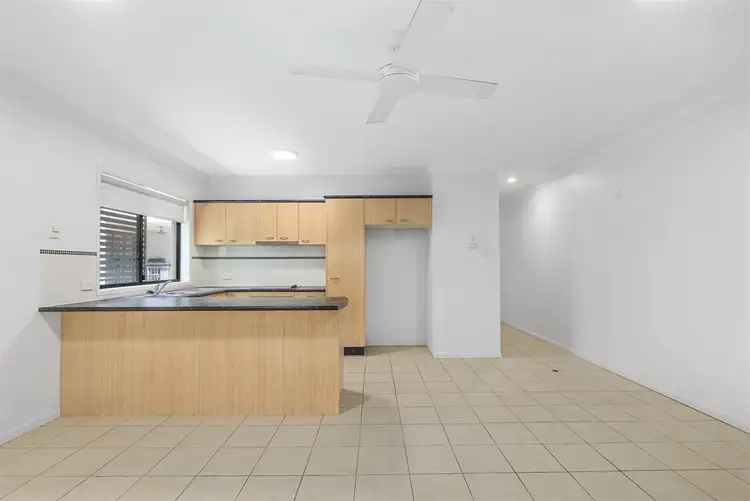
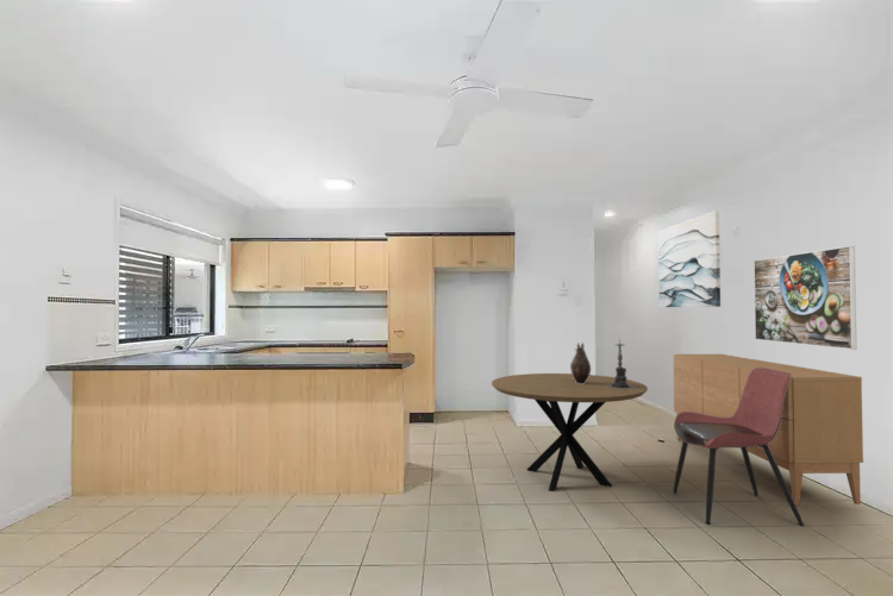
+ candle holder (620, 360)
+ decorative vase (580, 362)
+ dining chair (731, 438)
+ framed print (798, 299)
+ wall art (685, 264)
+ sideboard (737, 407)
+ dining table (567, 429)
